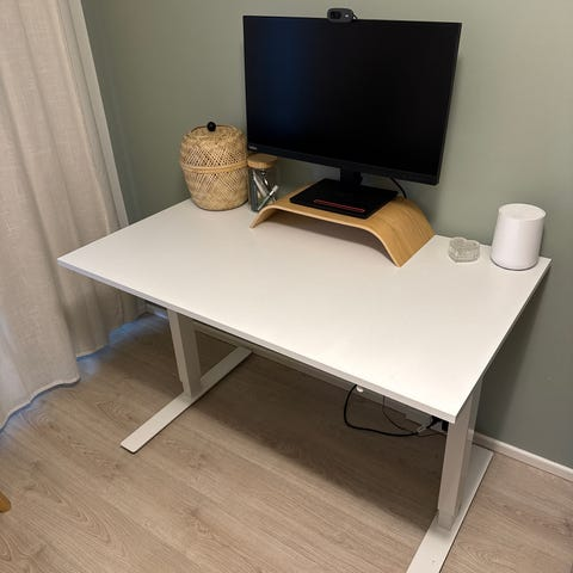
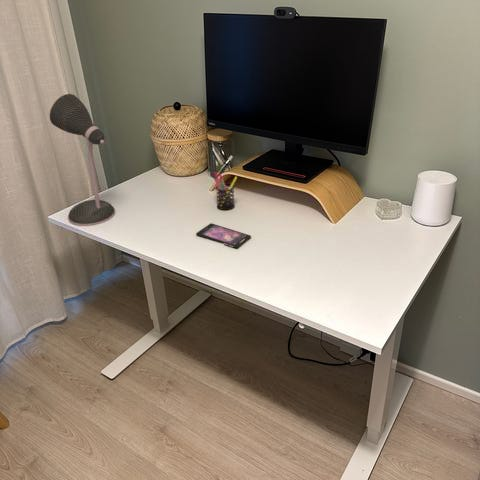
+ smartphone (223, 235)
+ pen holder (223, 190)
+ desk lamp (89, 160)
